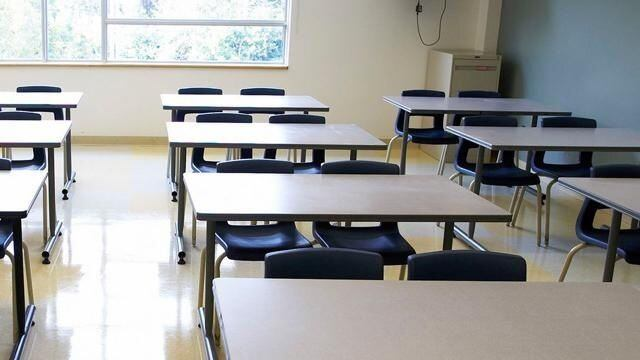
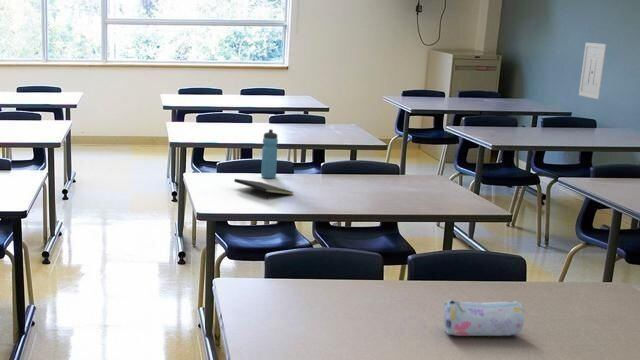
+ wall art (592, 70)
+ water bottle (269, 153)
+ notepad (263, 186)
+ pencil case (482, 317)
